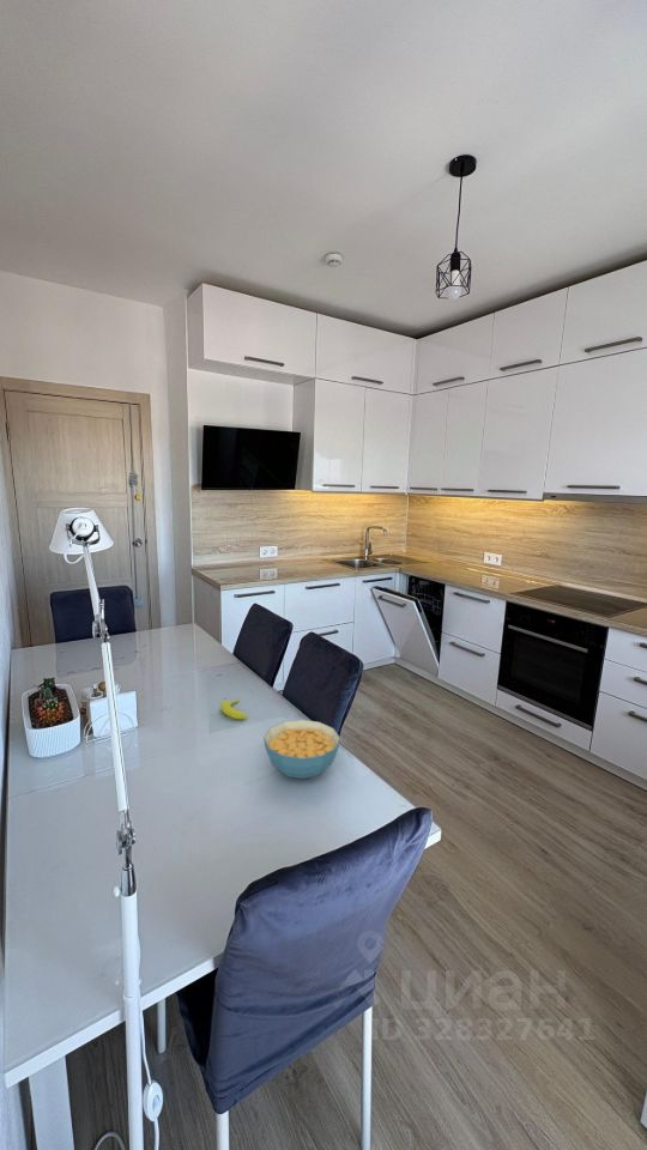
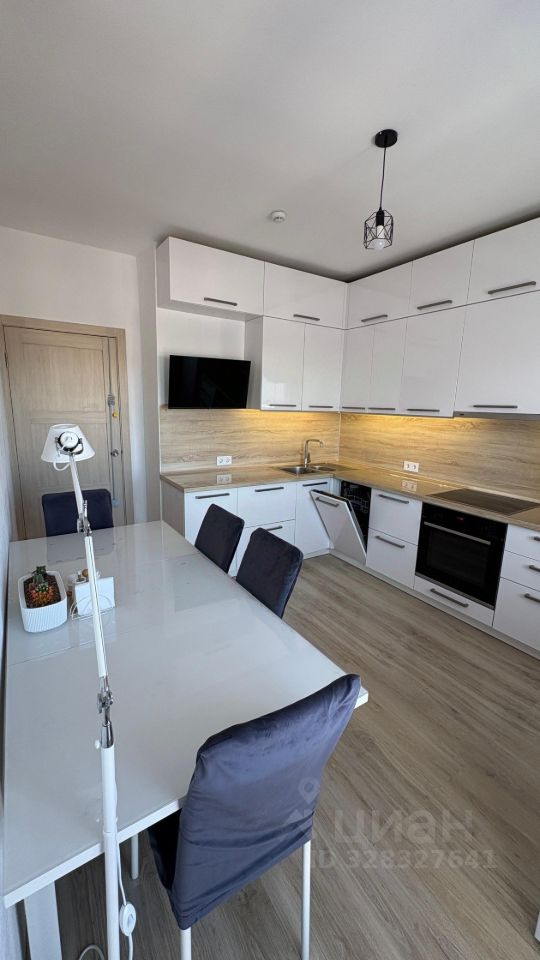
- banana (232, 708)
- cereal bowl (301, 755)
